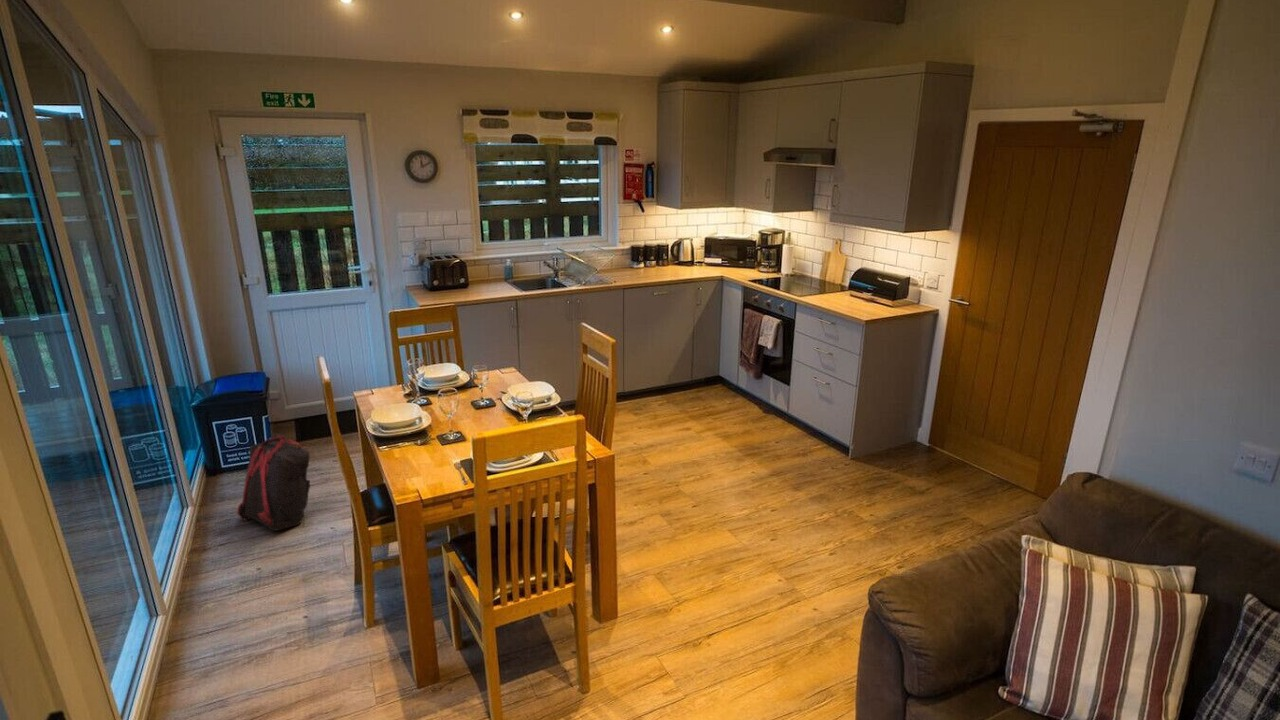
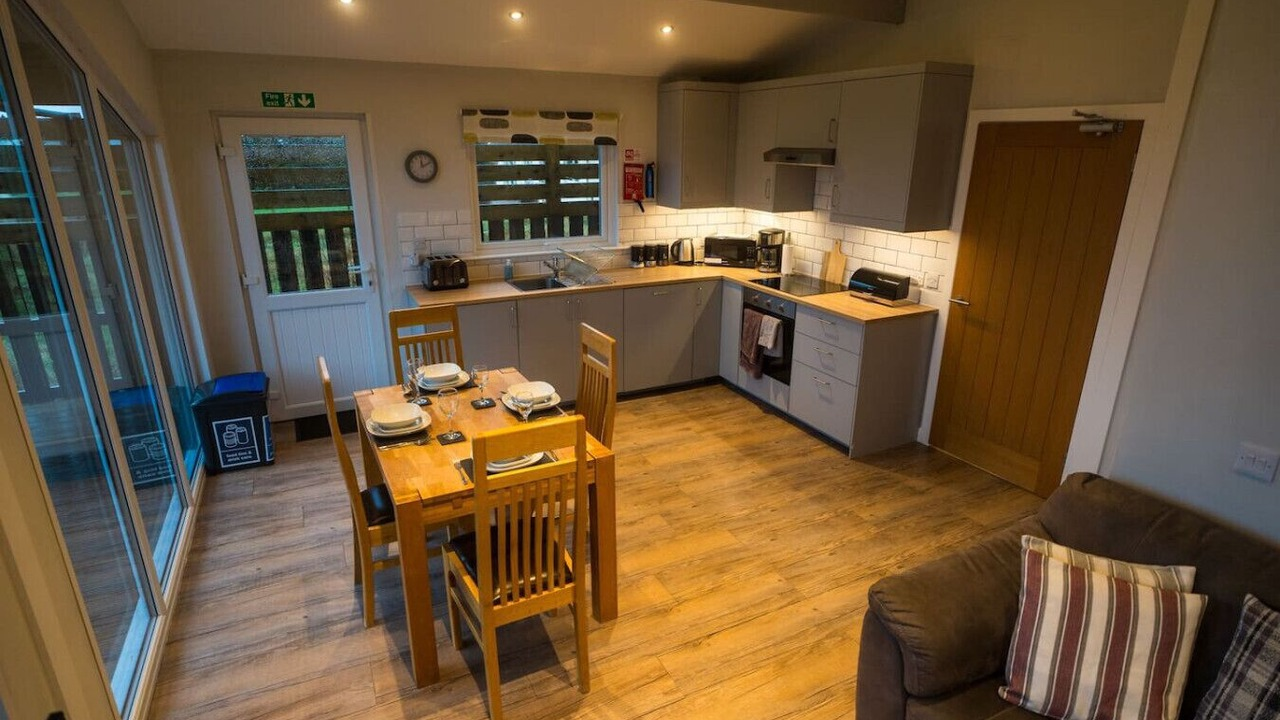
- backpack (274, 480)
